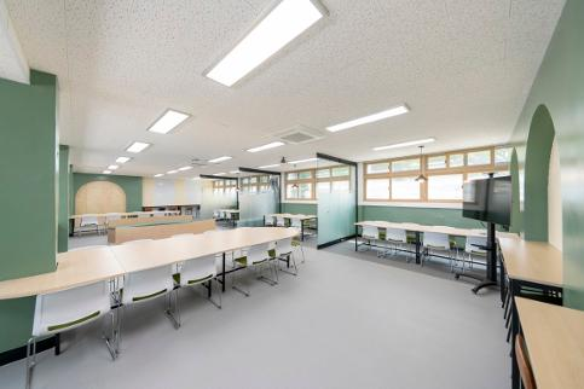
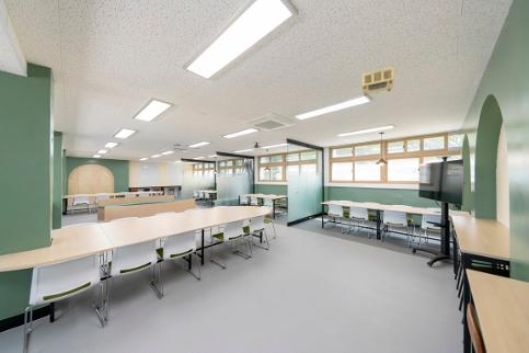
+ projector (377, 83)
